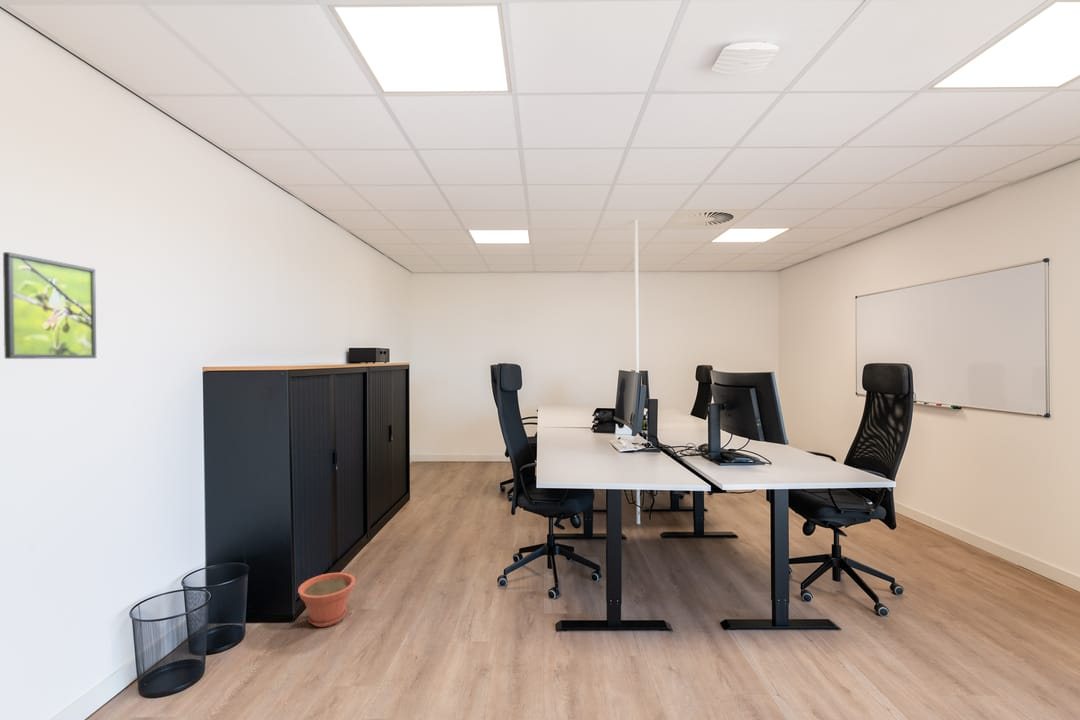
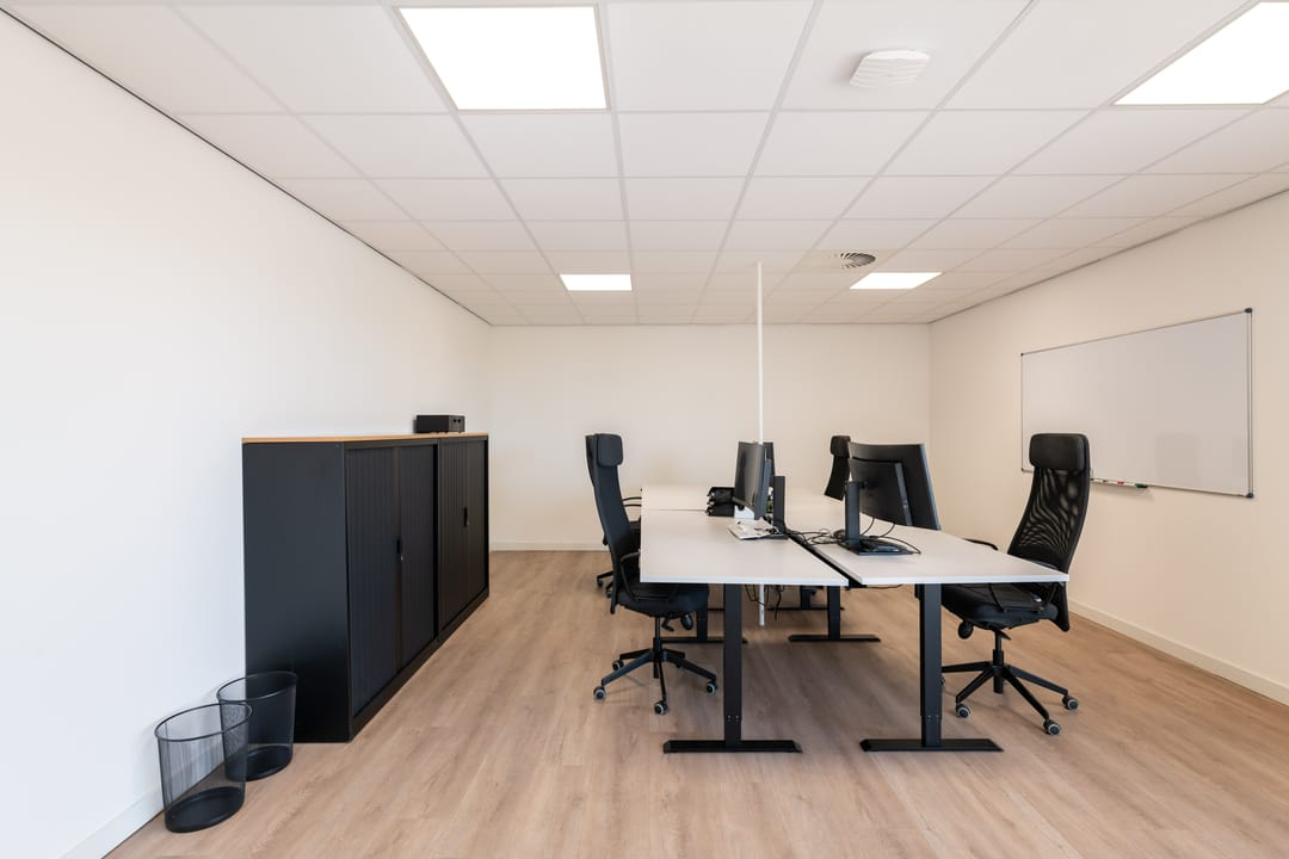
- plant pot (327, 601)
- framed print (53, 309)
